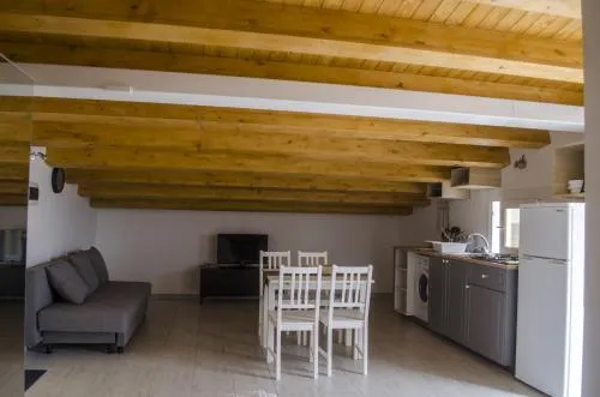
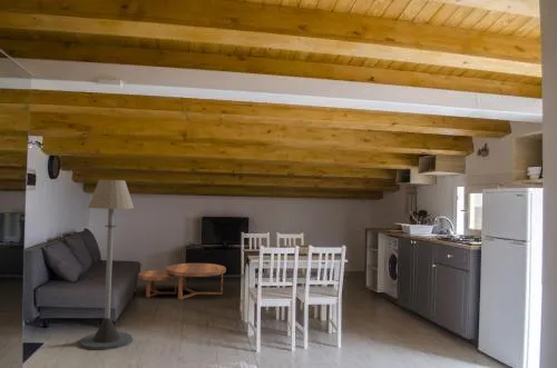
+ floor lamp (109, 260)
+ coffee table (182, 280)
